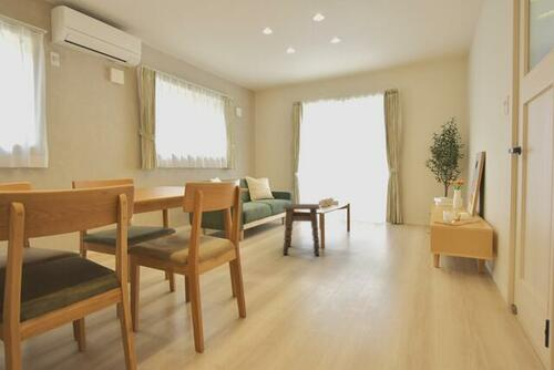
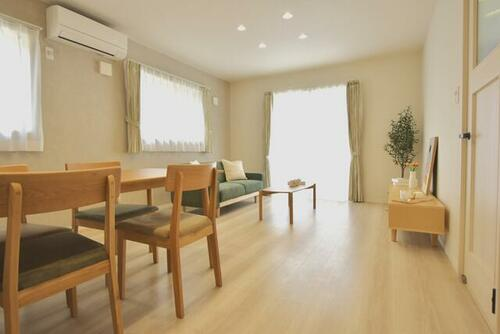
- side table (301, 220)
